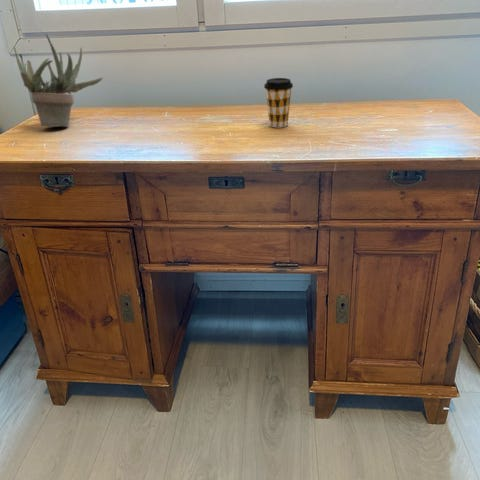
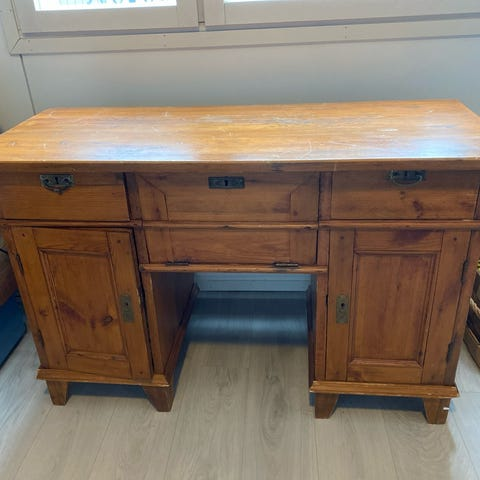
- coffee cup (278, 103)
- succulent plant (61, 79)
